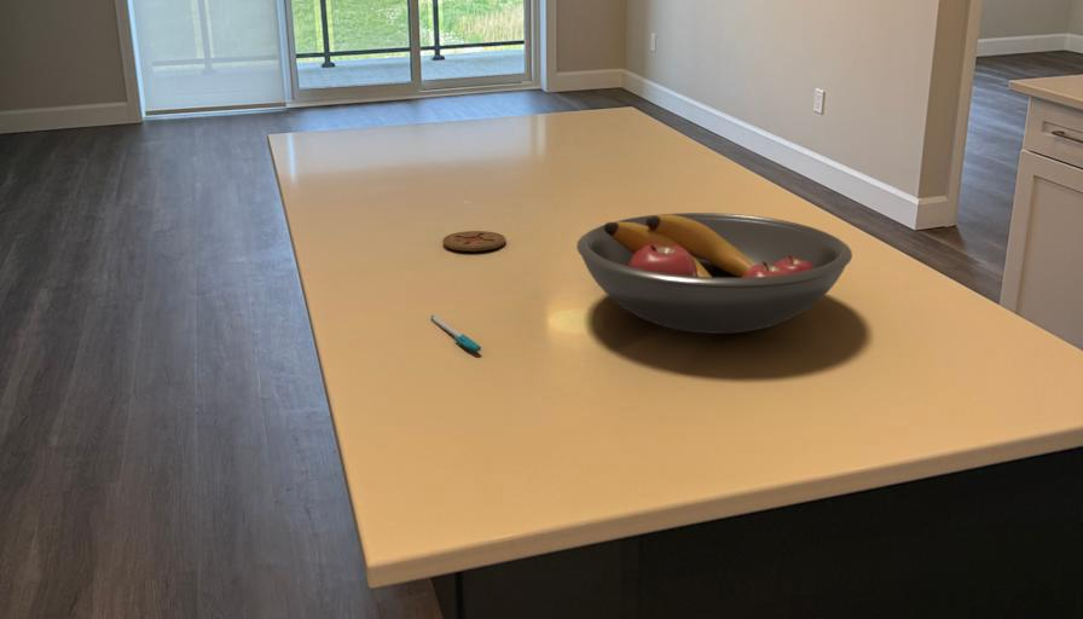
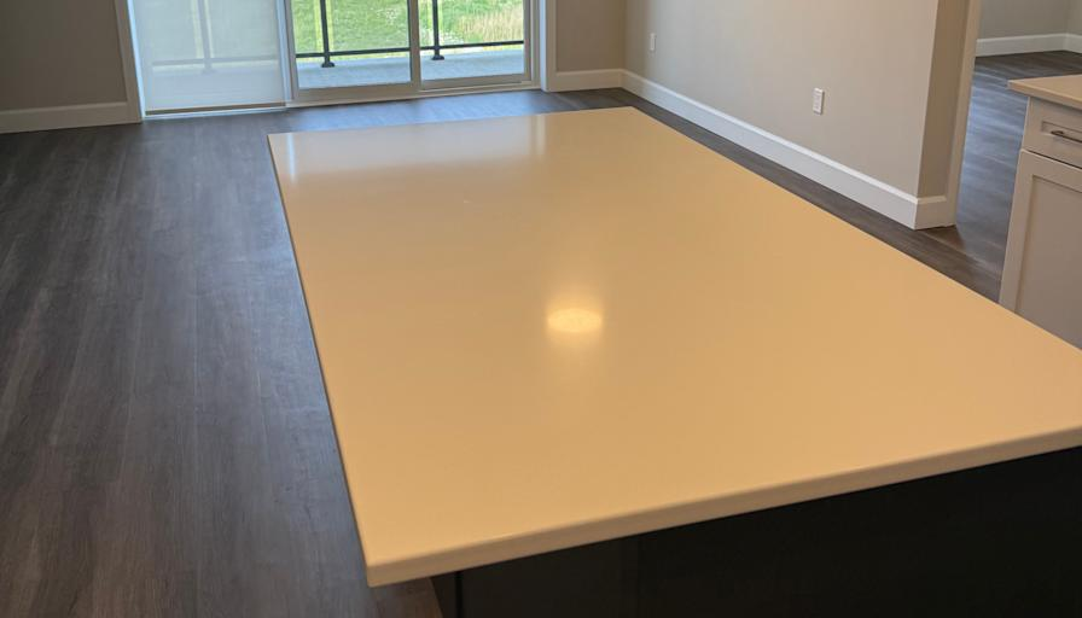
- fruit bowl (711, 270)
- pen (453, 331)
- coaster (474, 241)
